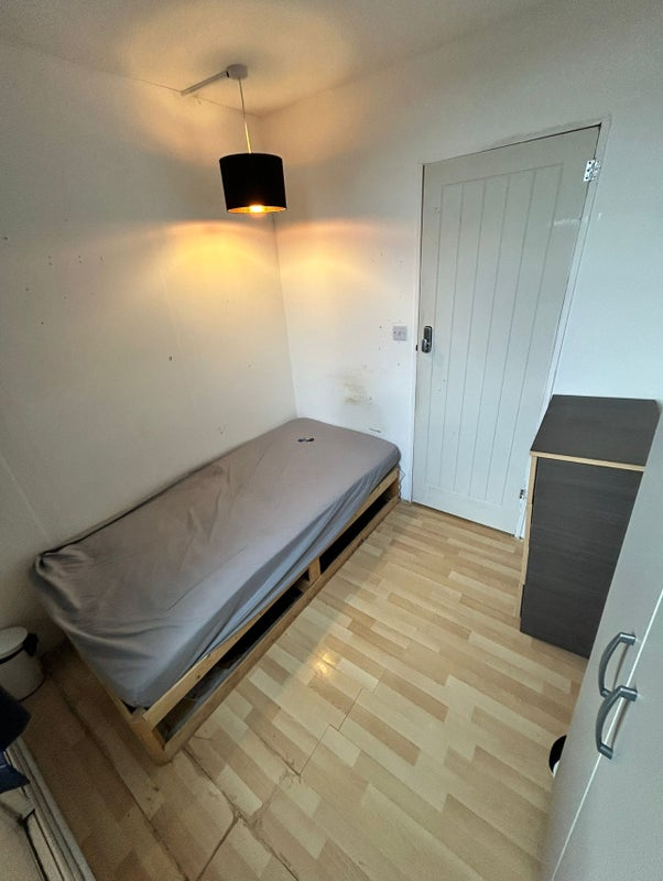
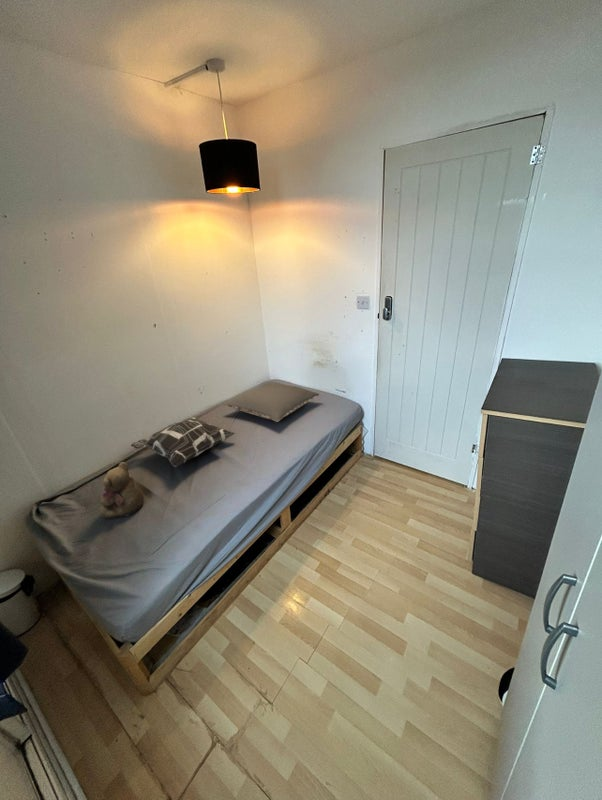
+ teddy bear (122, 486)
+ decorative pillow (183, 439)
+ pillow (272, 399)
